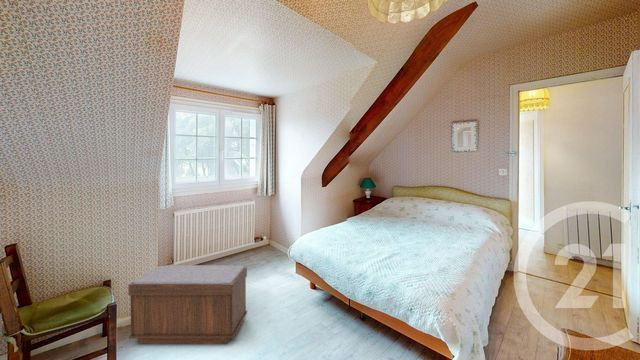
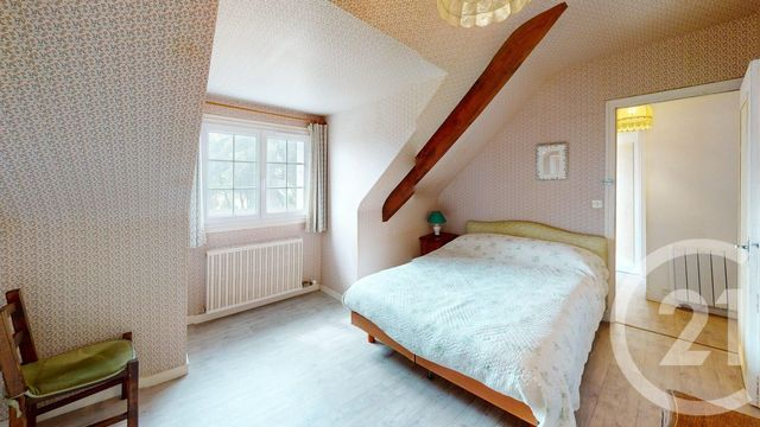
- bench (193, 301)
